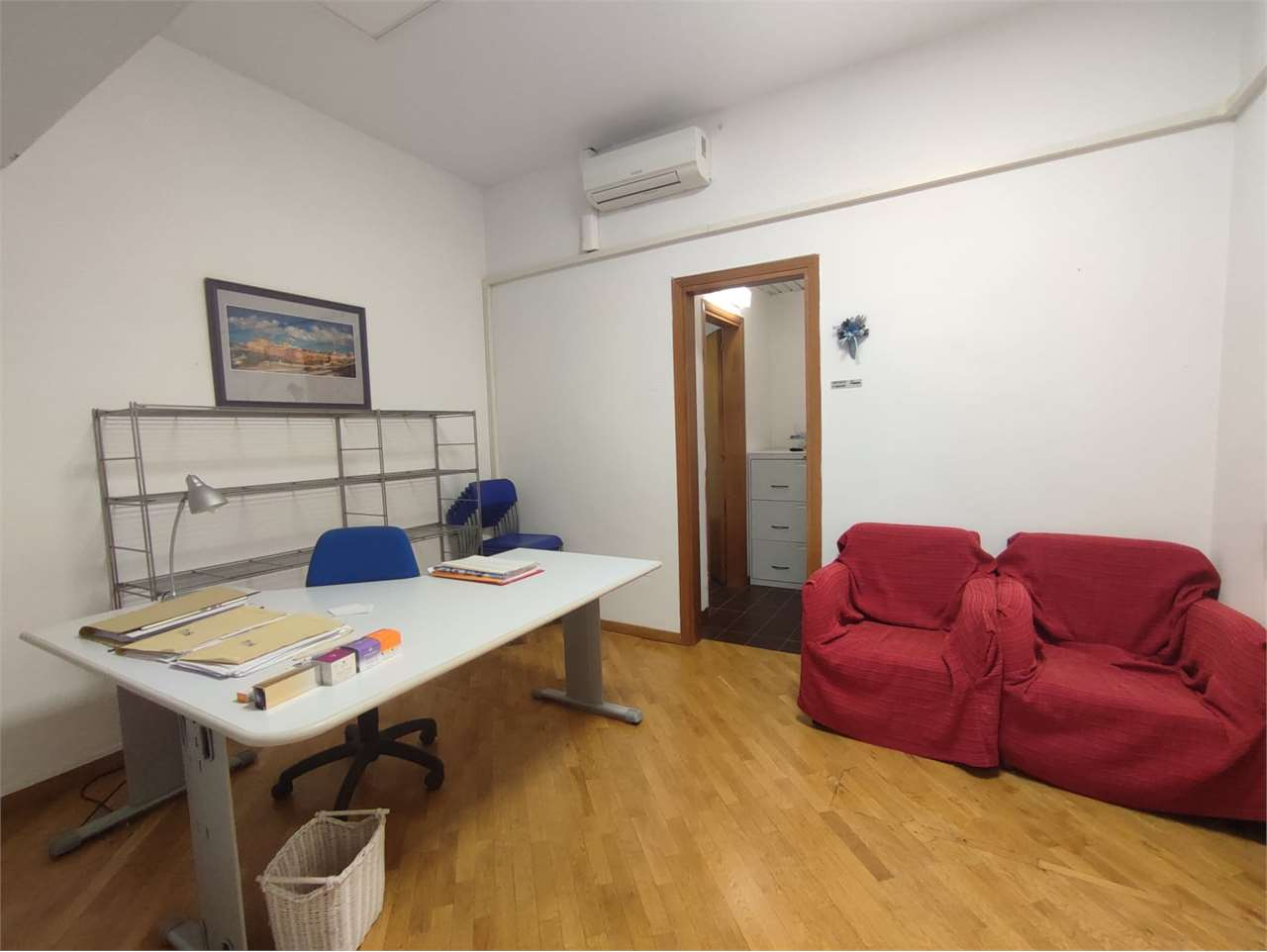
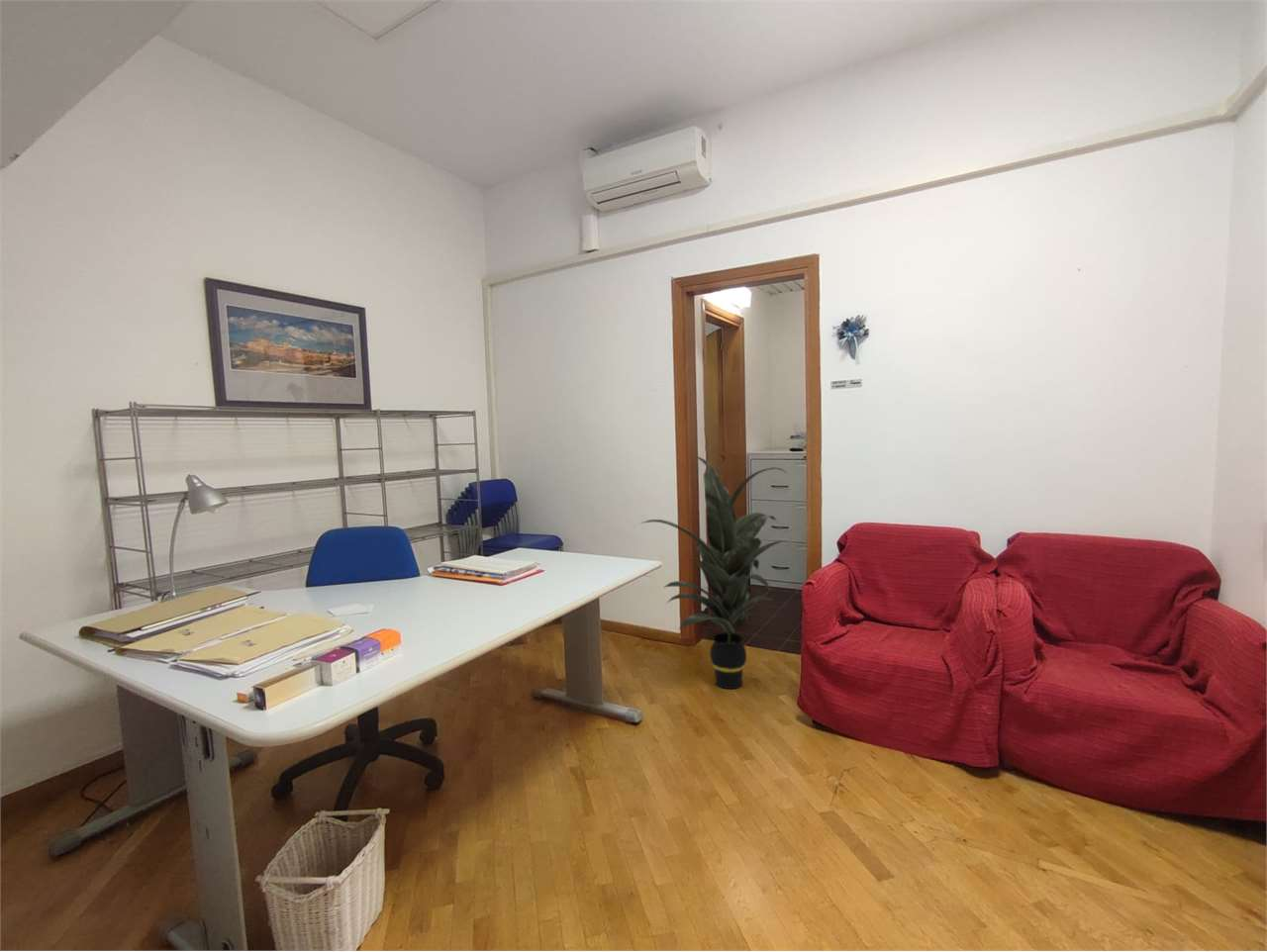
+ indoor plant (721, 569)
